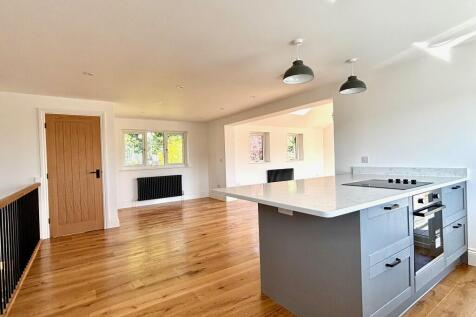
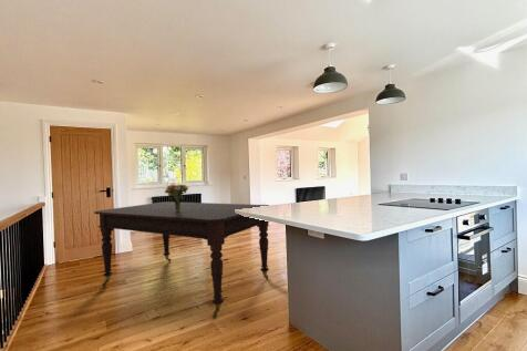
+ dining table (185, 236)
+ bouquet (176, 197)
